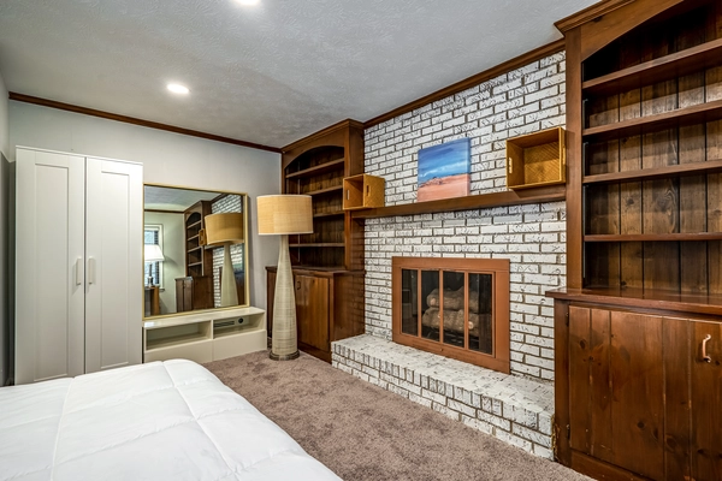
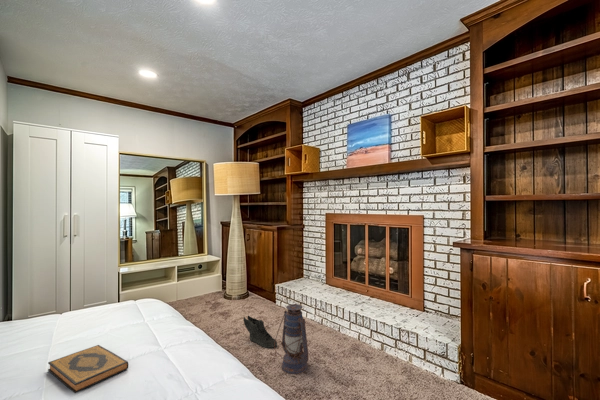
+ lantern (293, 335)
+ hardback book (88, 365)
+ sneaker (259, 331)
